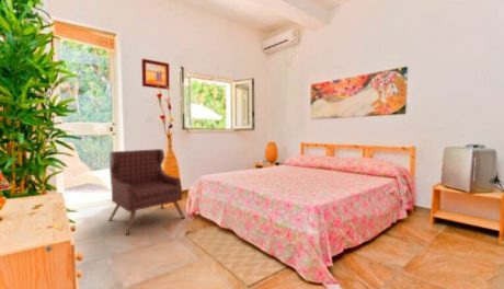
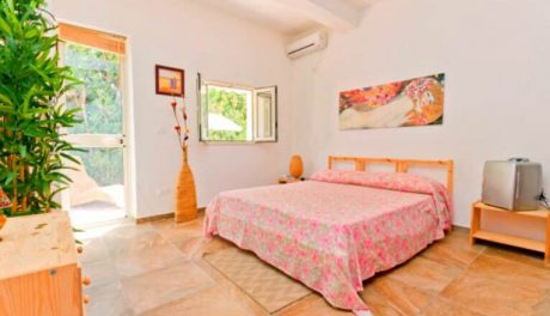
- armchair (146, 185)
